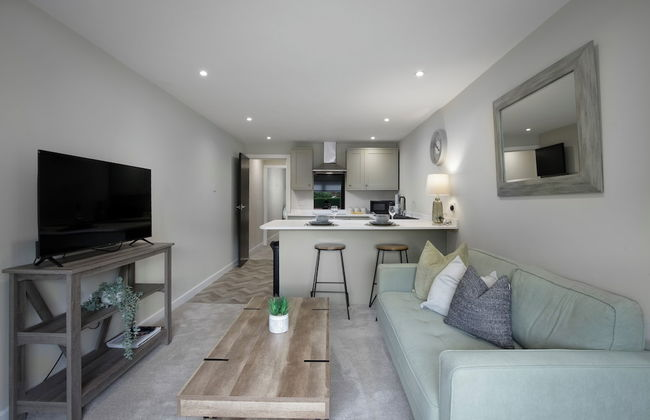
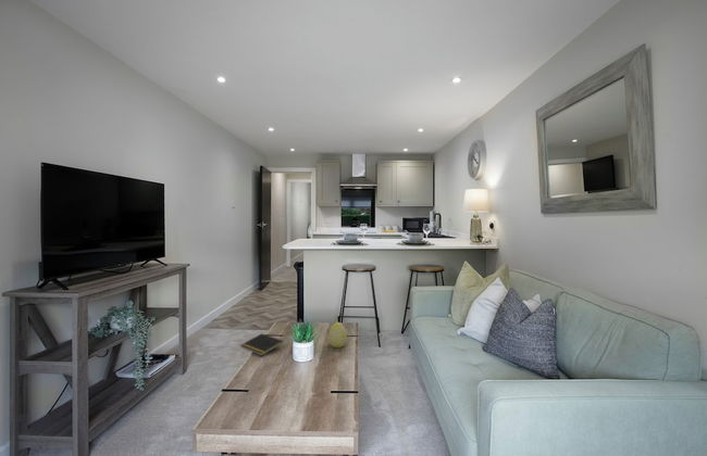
+ notepad (261, 343)
+ decorative egg (337, 333)
